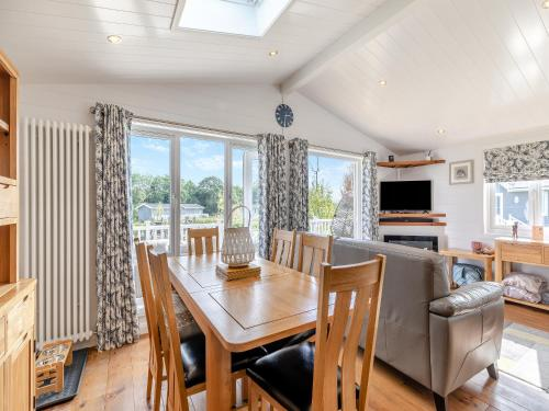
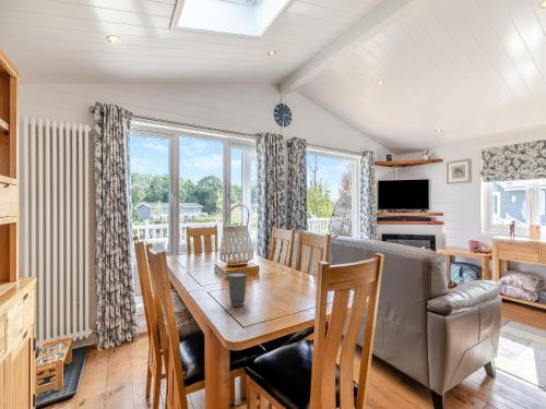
+ cup (237, 289)
